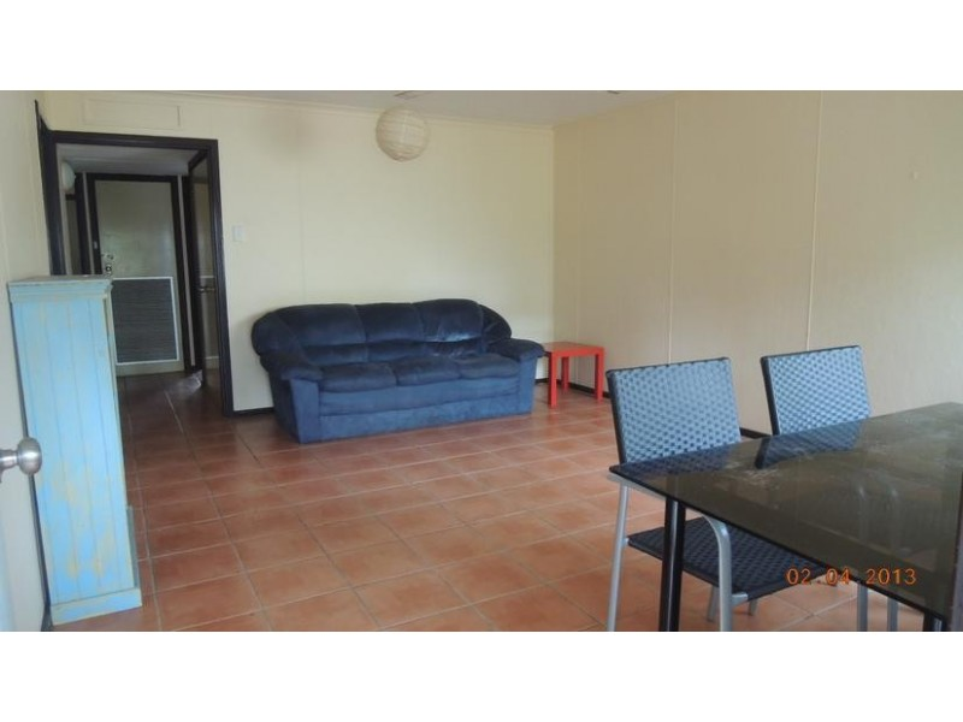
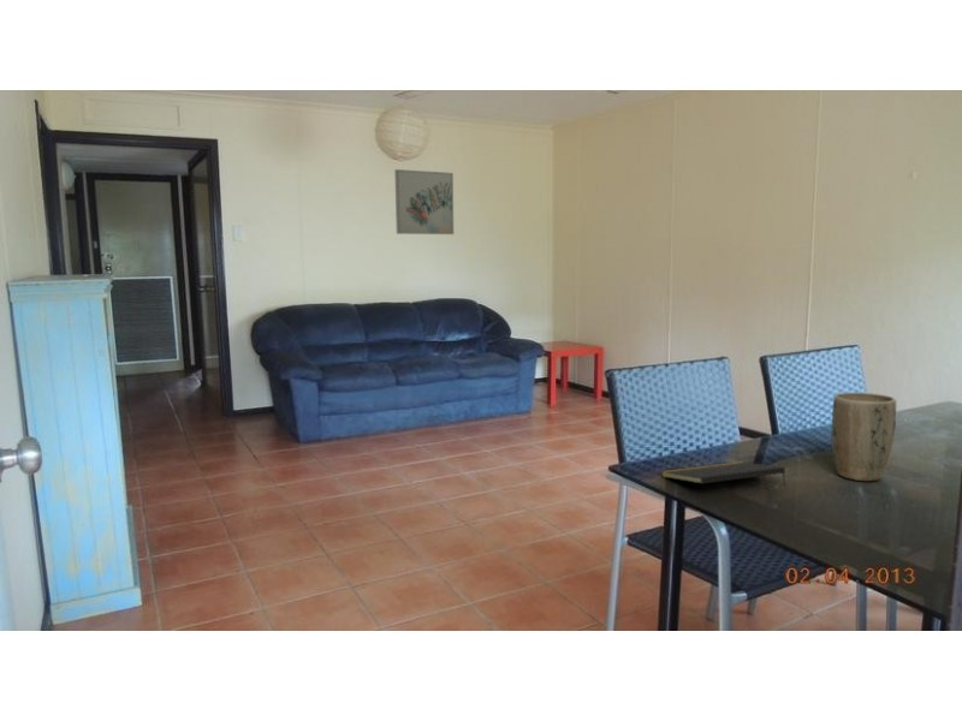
+ notepad (720, 471)
+ plant pot (861, 436)
+ wall art (424, 202)
